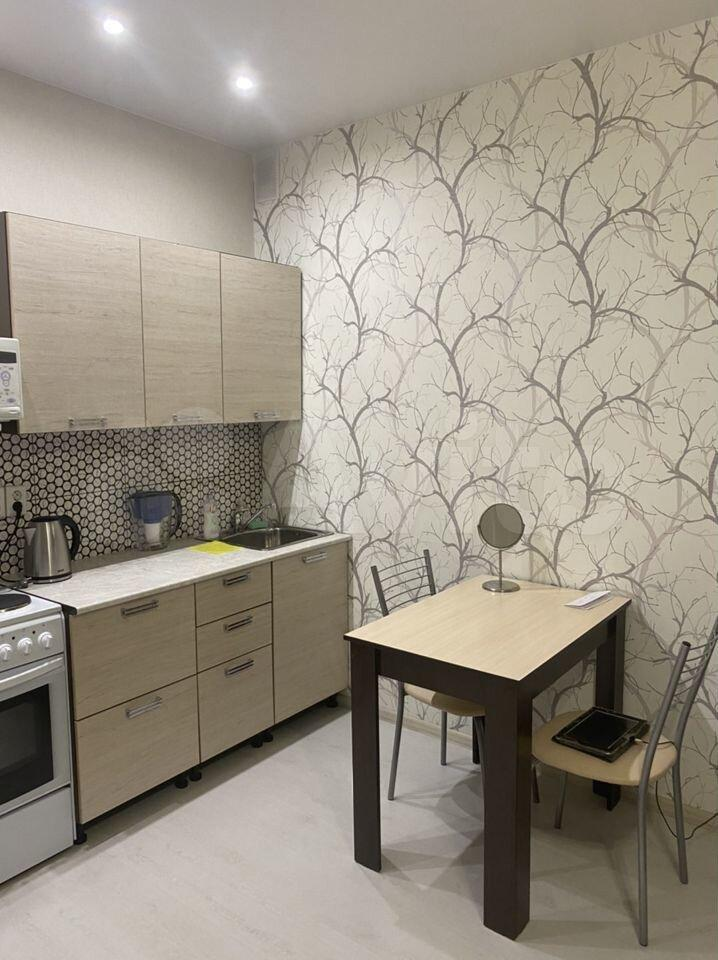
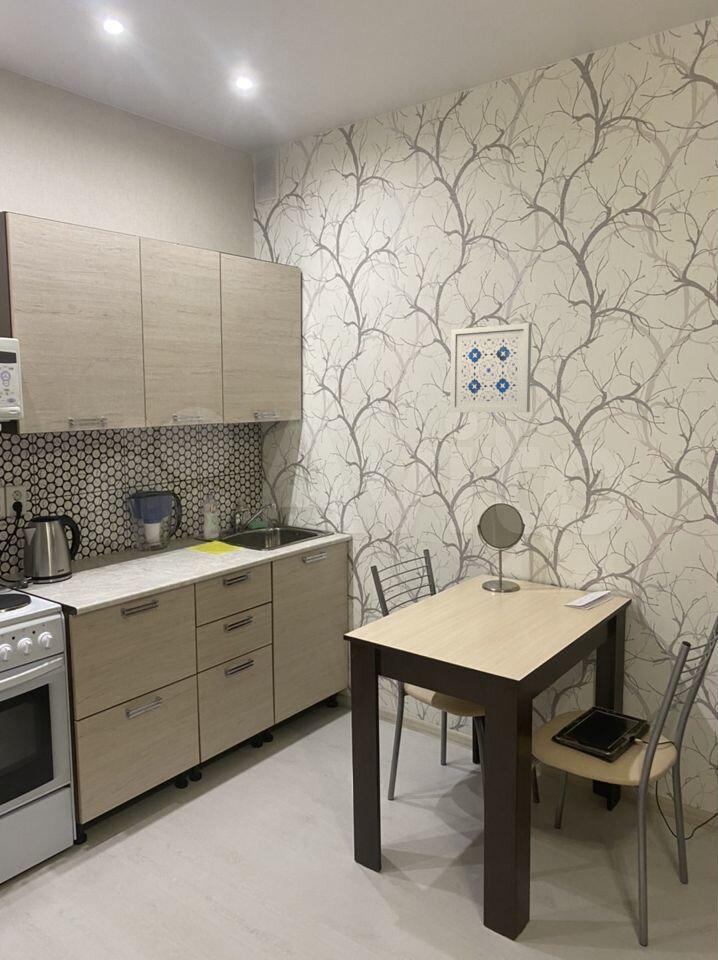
+ wall art (489, 369)
